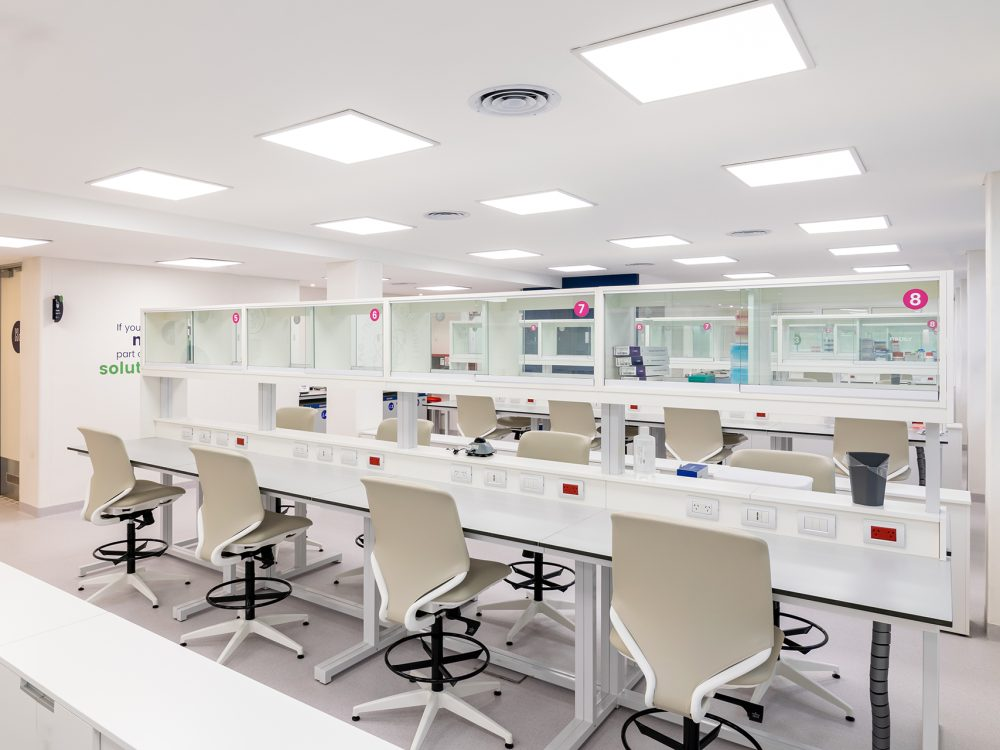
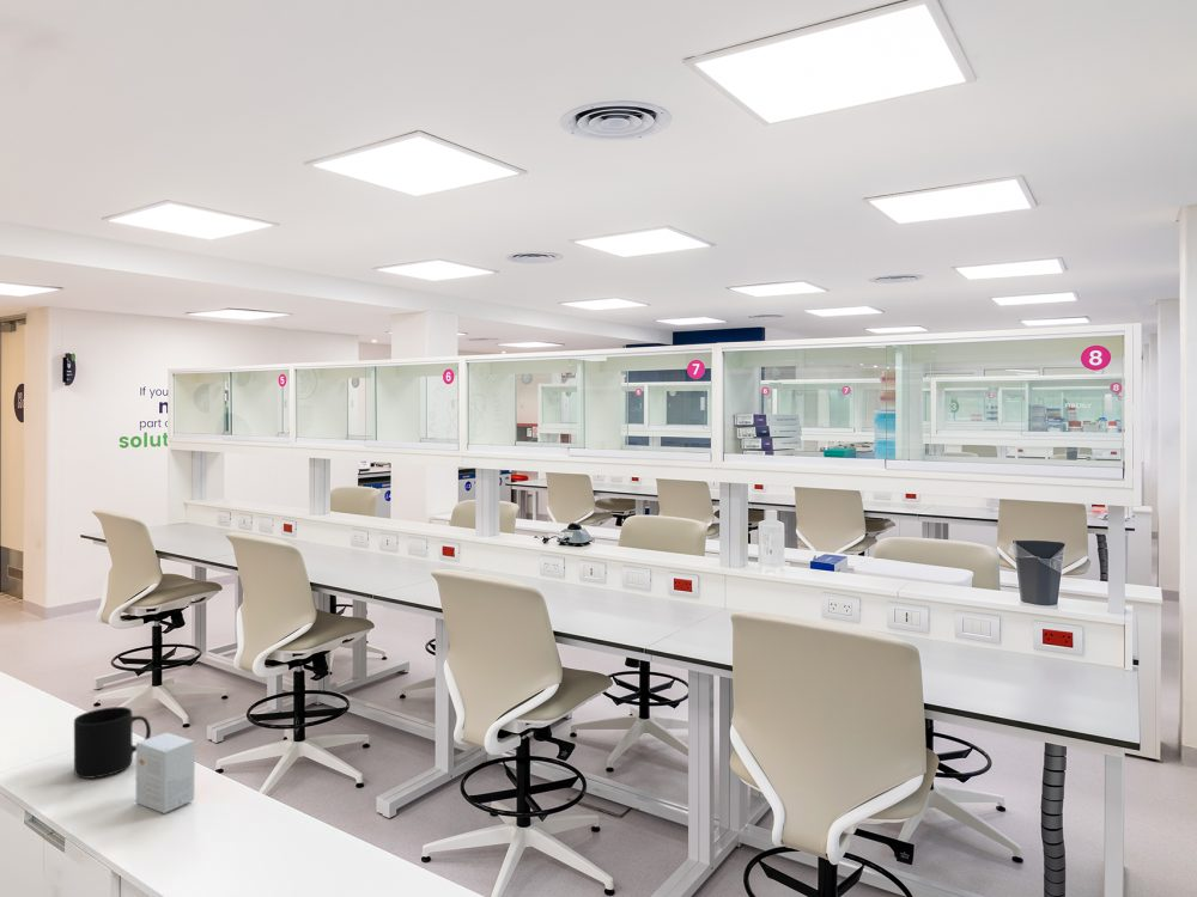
+ mug (113, 740)
+ small box (165, 771)
